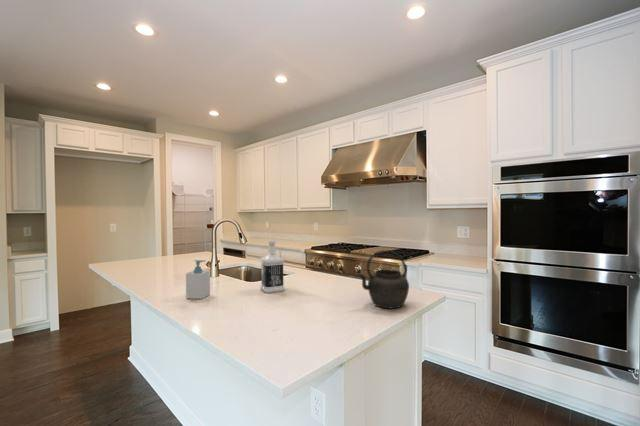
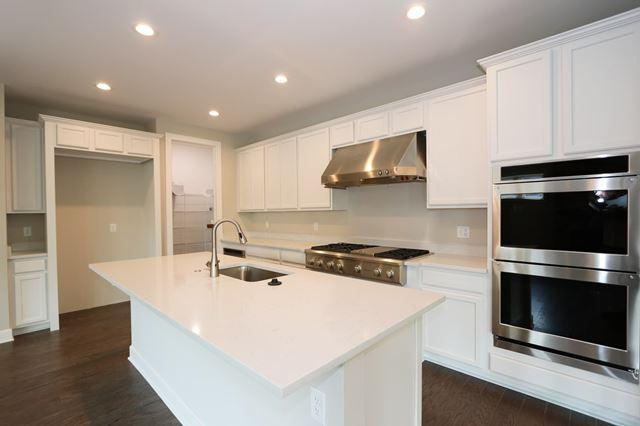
- bottle (272, 264)
- kettle (382, 277)
- soap bottle (198, 278)
